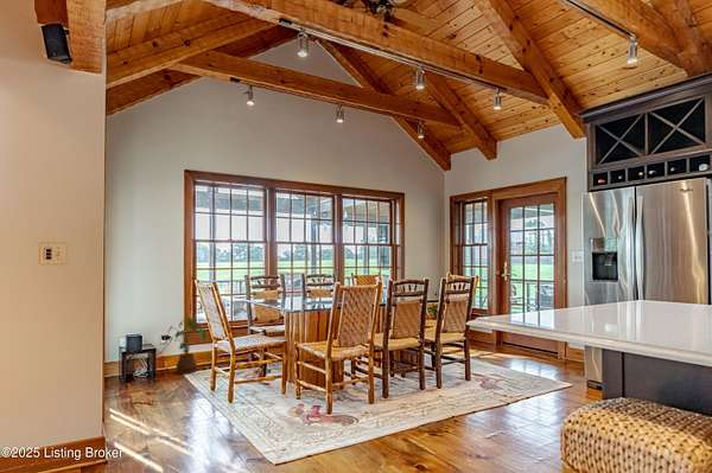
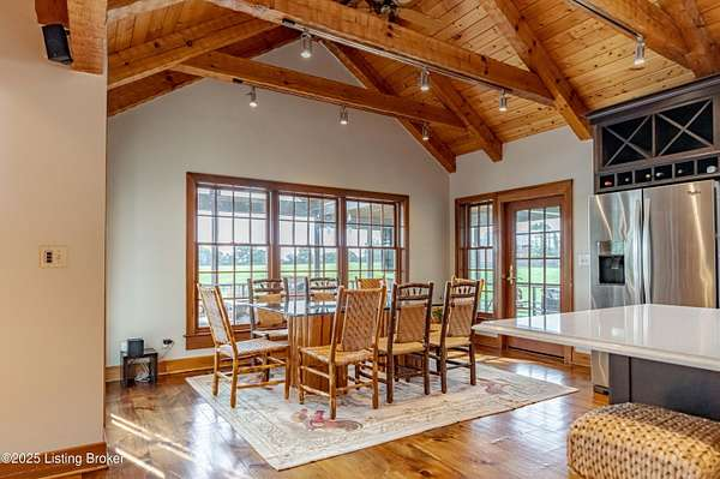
- house plant (189, 345)
